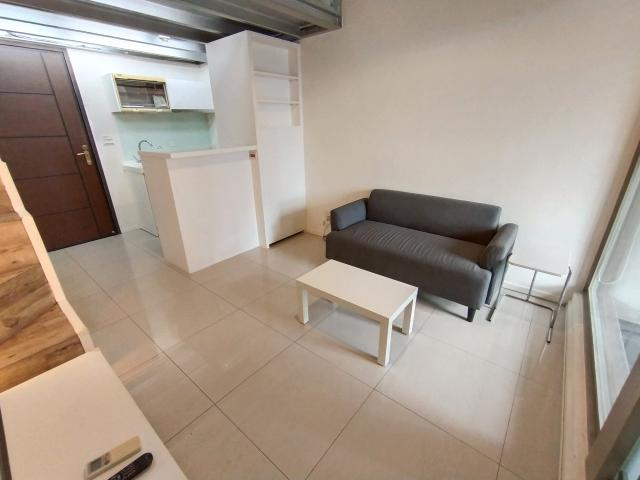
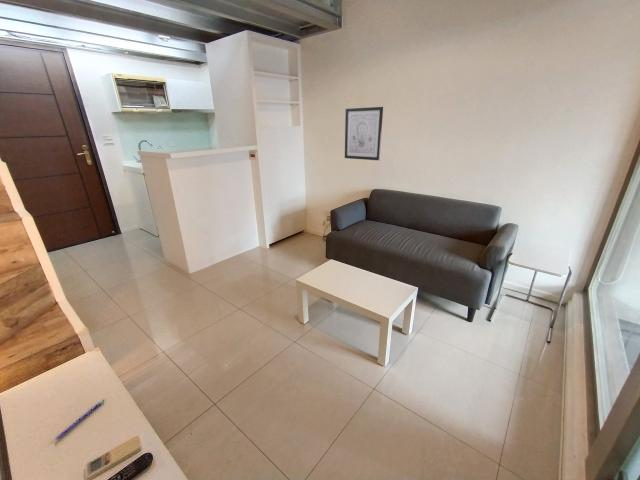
+ pen (81, 418)
+ wall art (362, 134)
